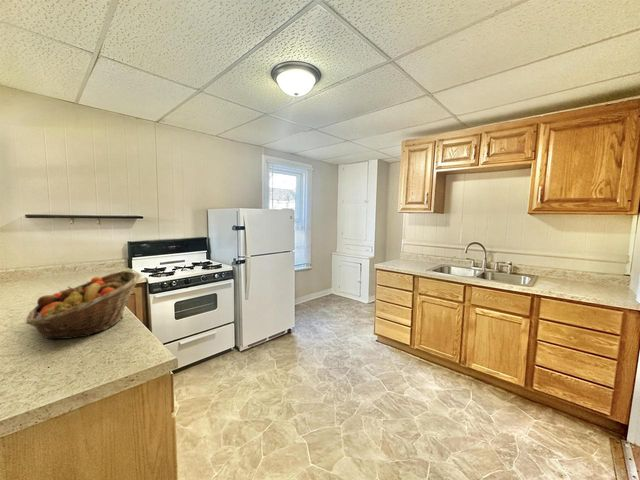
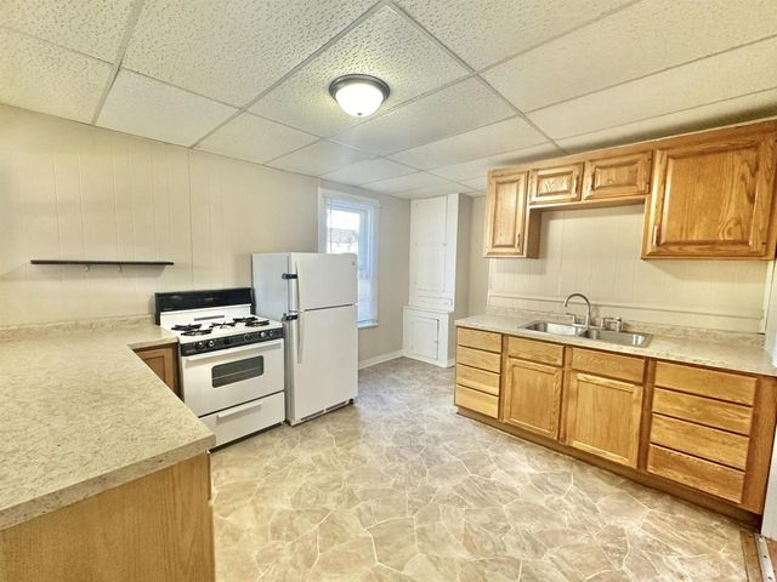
- fruit basket (89, 300)
